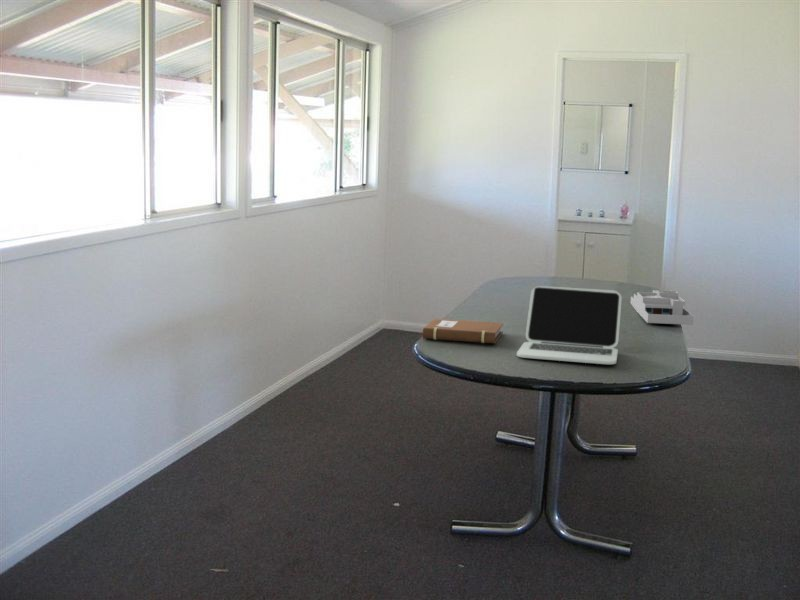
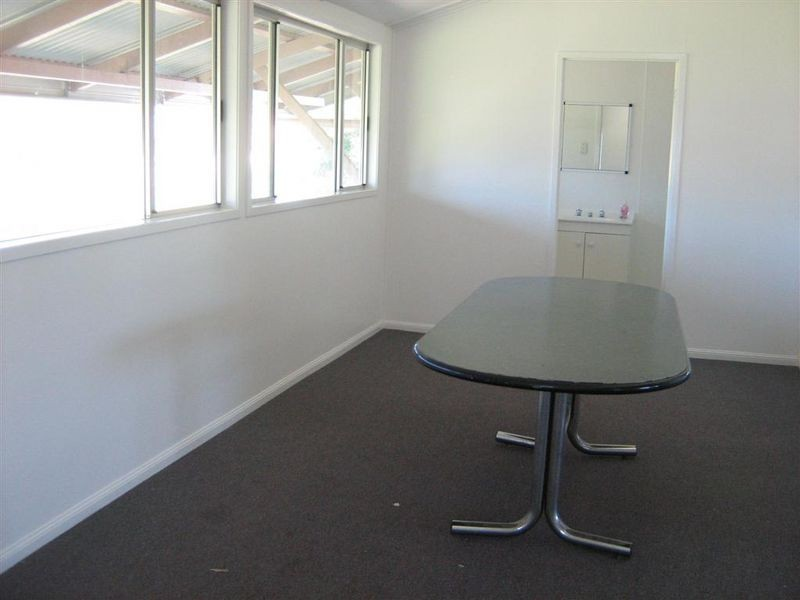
- notebook (461, 330)
- laptop (571, 322)
- desk organizer (660, 303)
